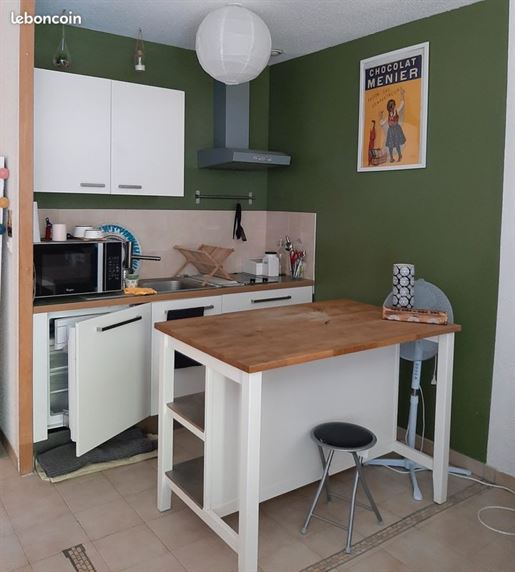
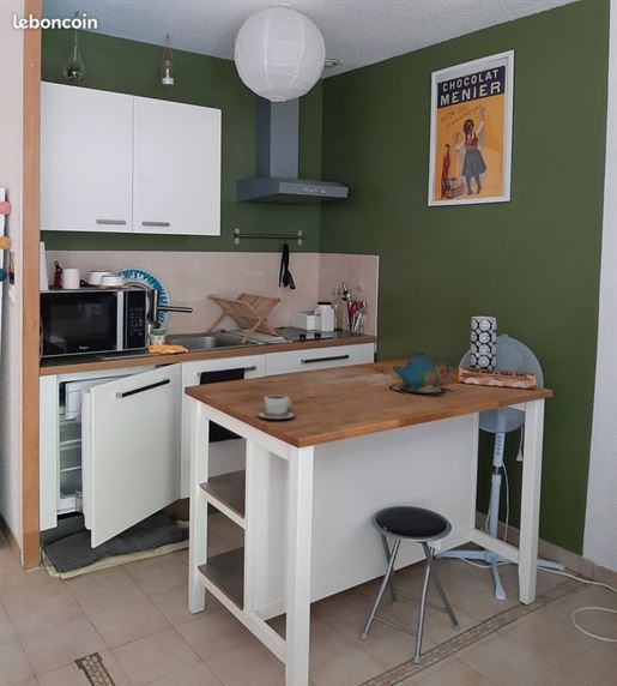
+ teapot (423, 369)
+ cup (276, 407)
